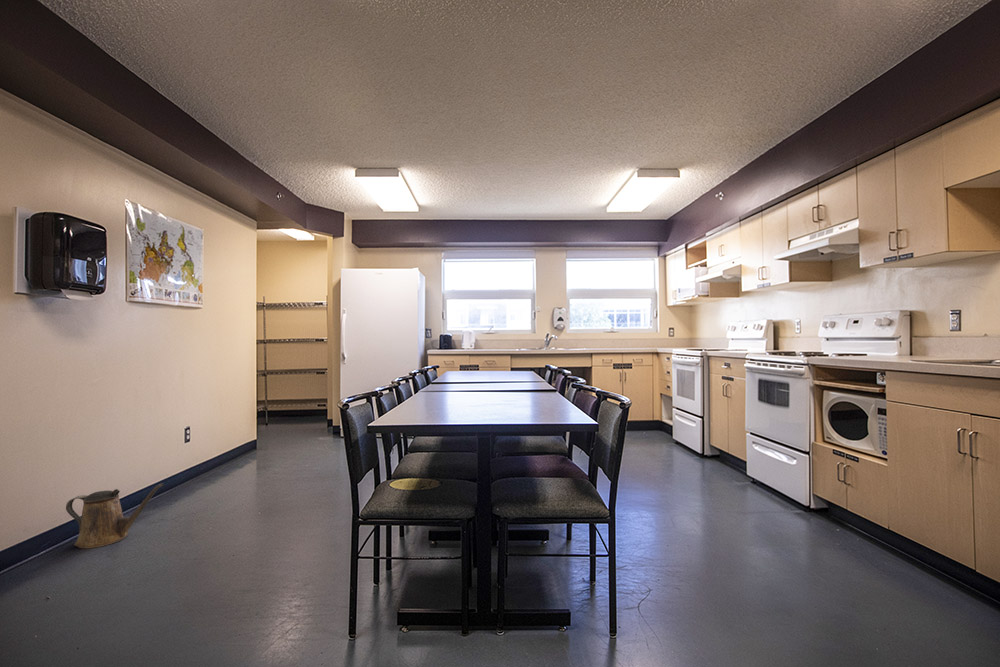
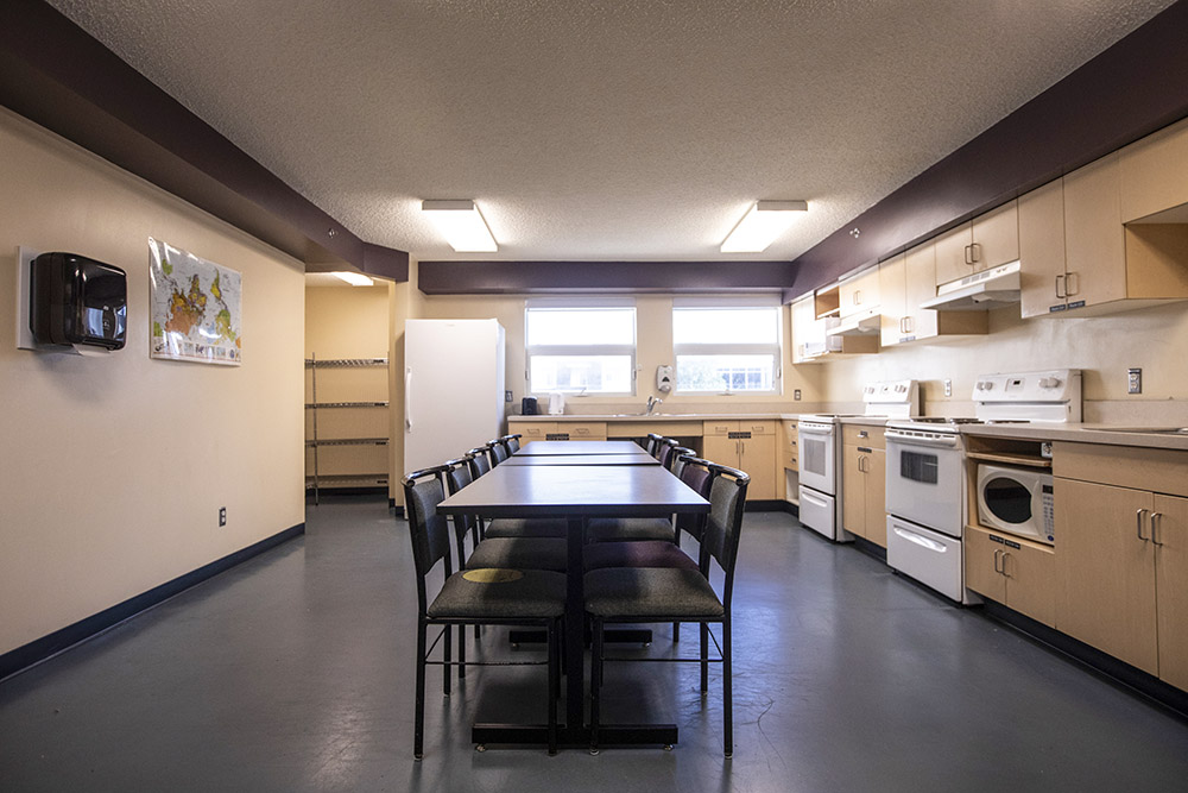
- watering can (116, 511)
